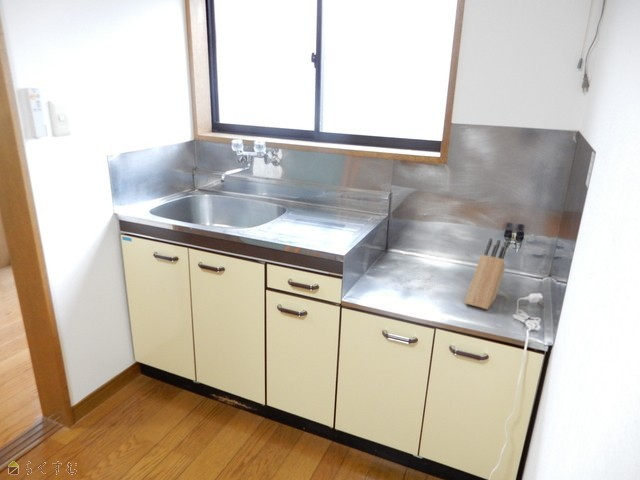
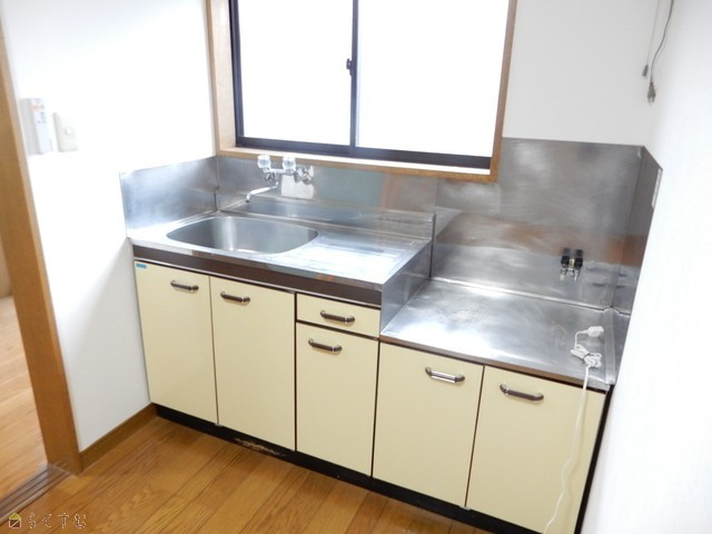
- knife block (488, 271)
